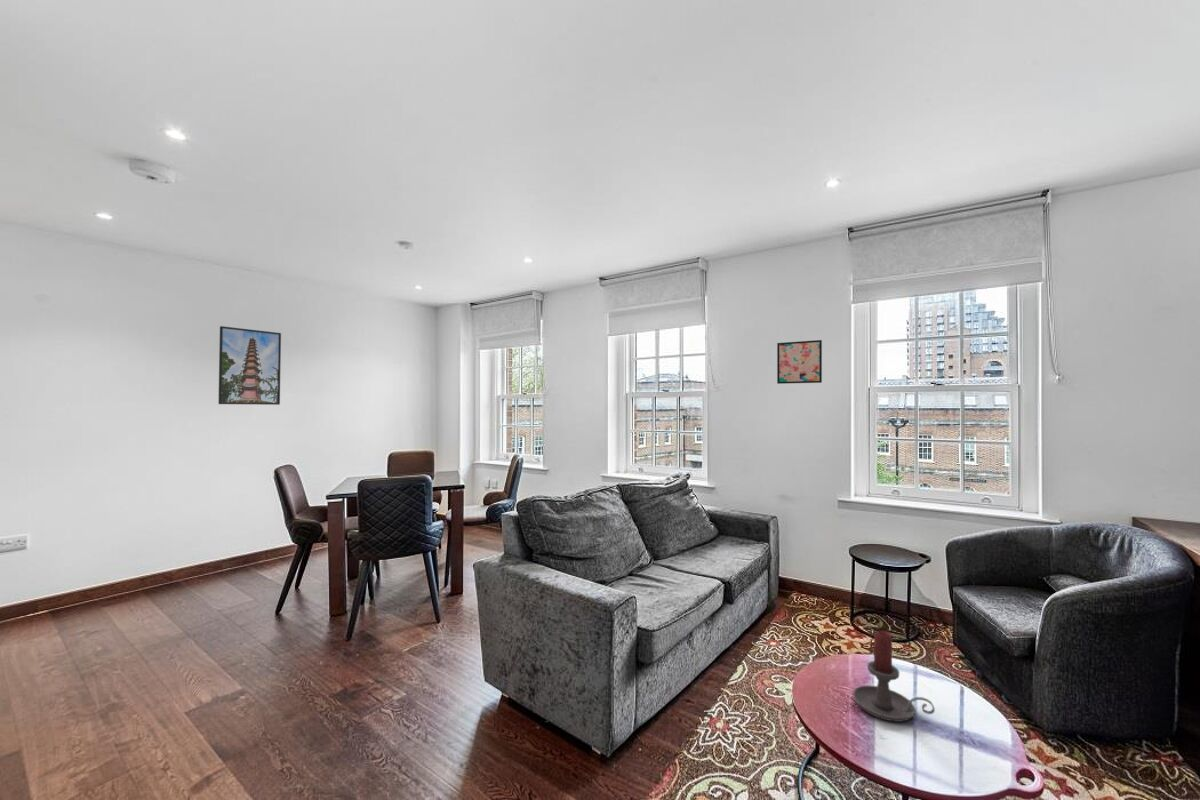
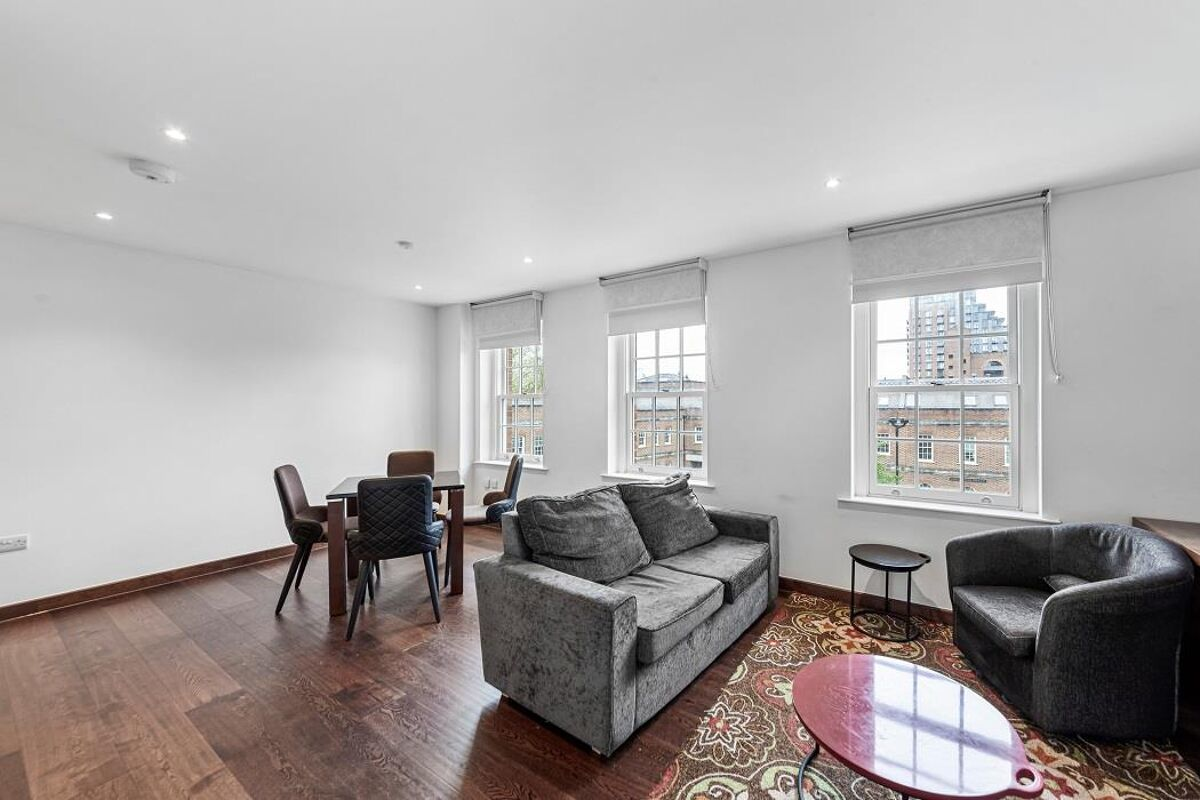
- wall art (799, 362)
- candle holder (892, 671)
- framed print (251, 367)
